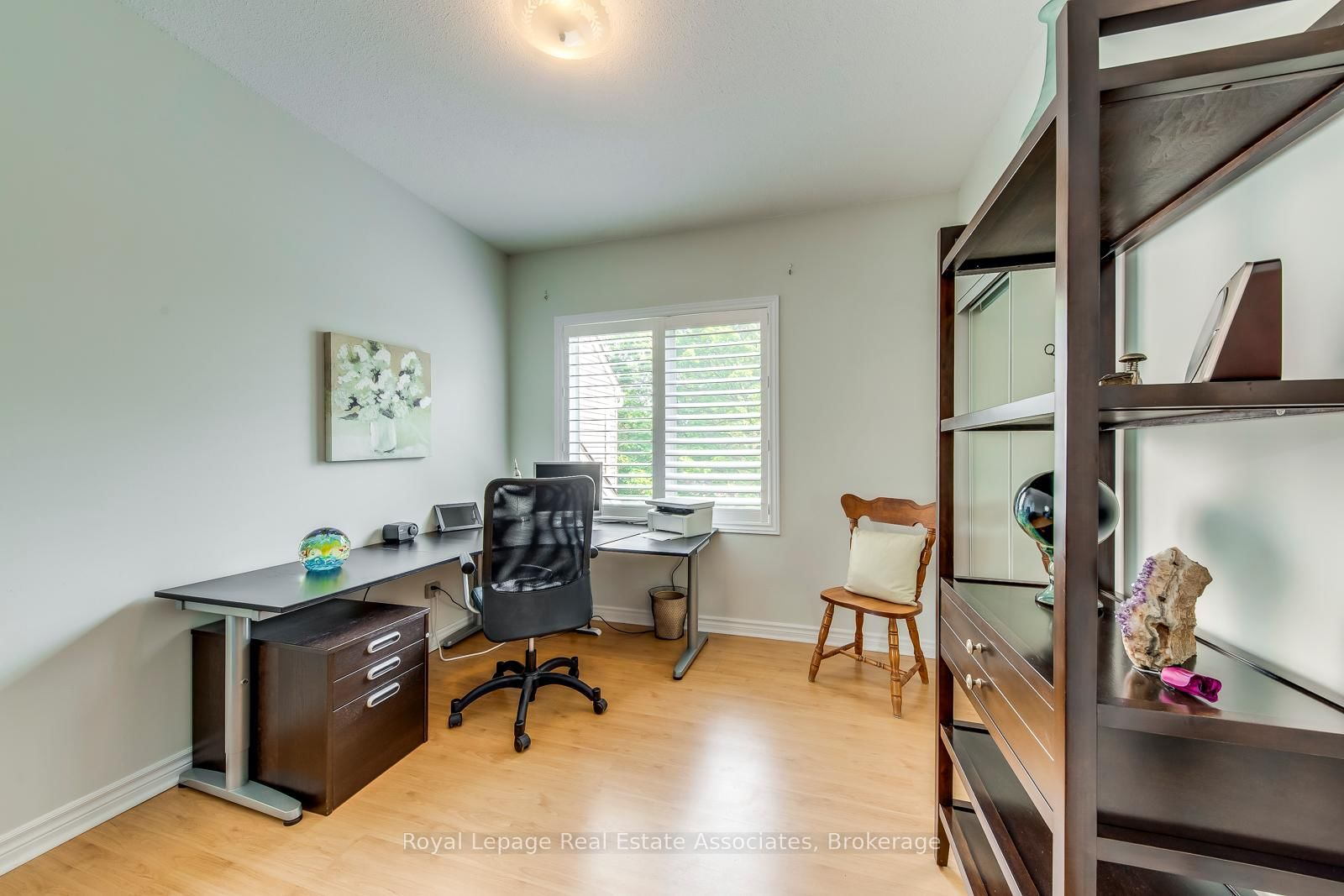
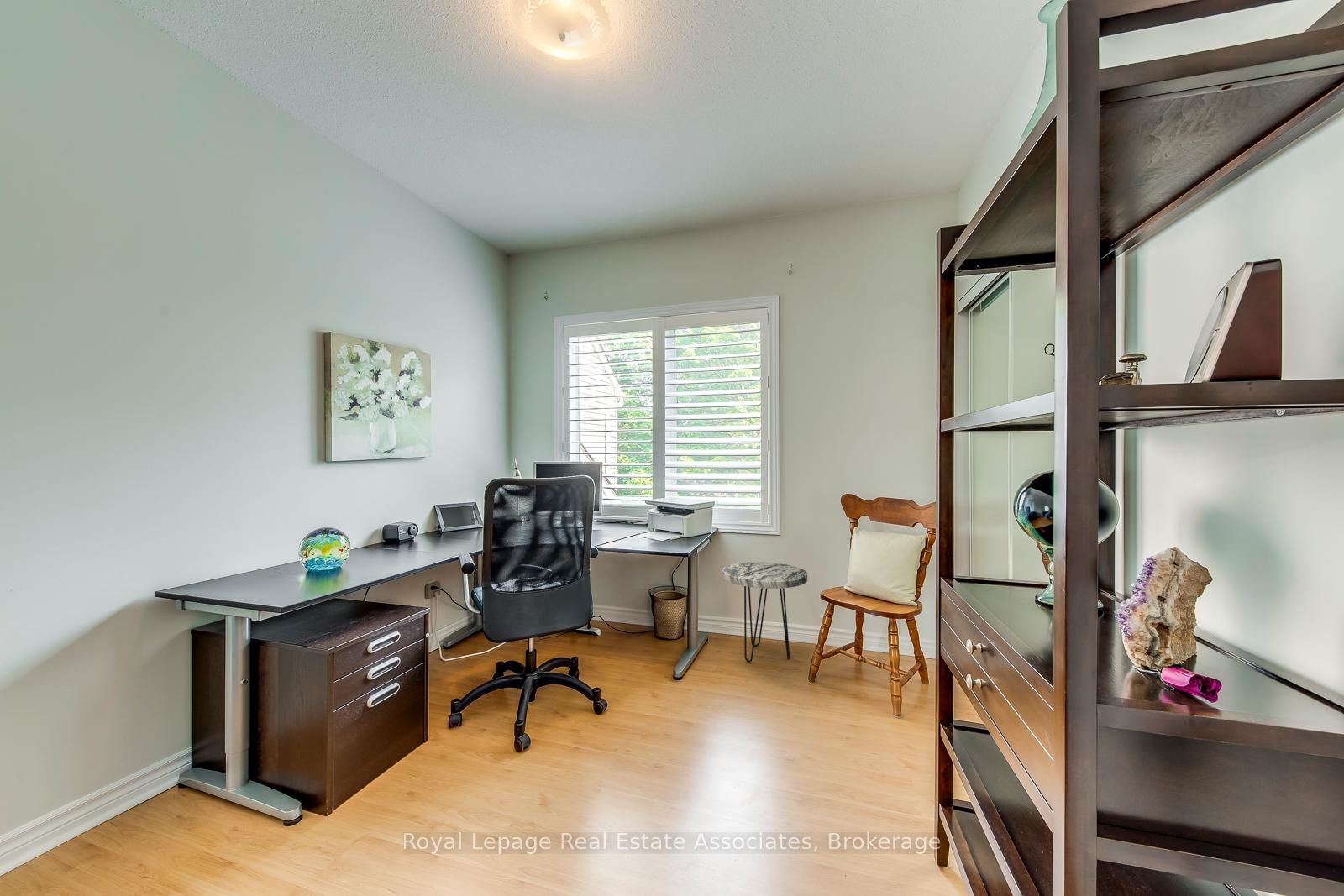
+ side table (764, 613)
